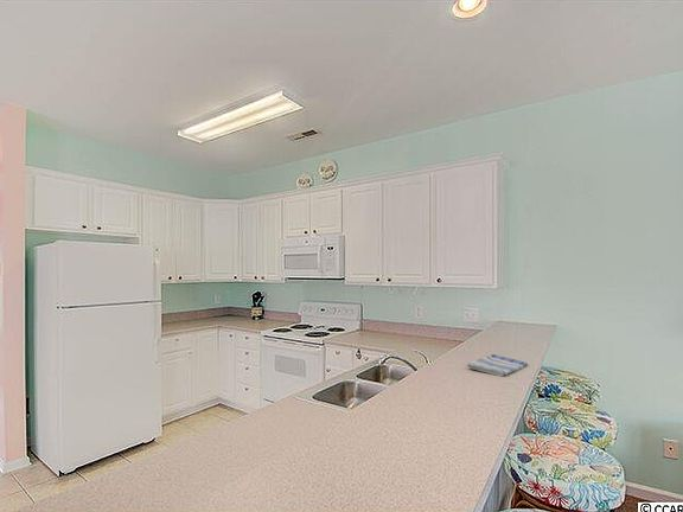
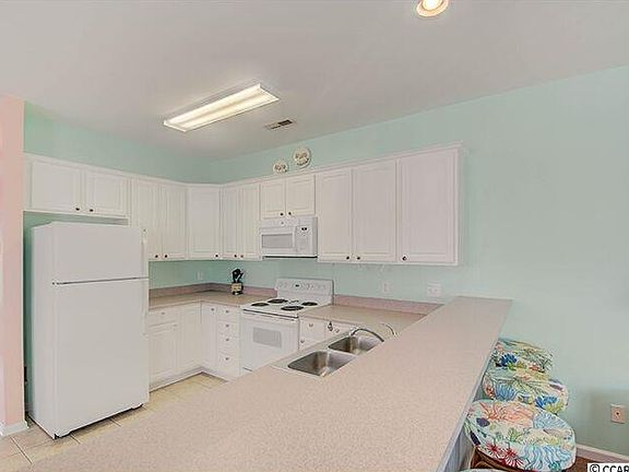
- dish towel (497, 364)
